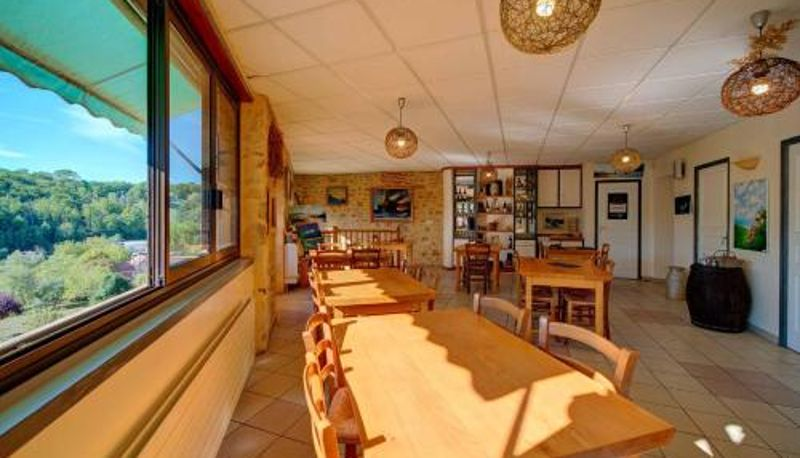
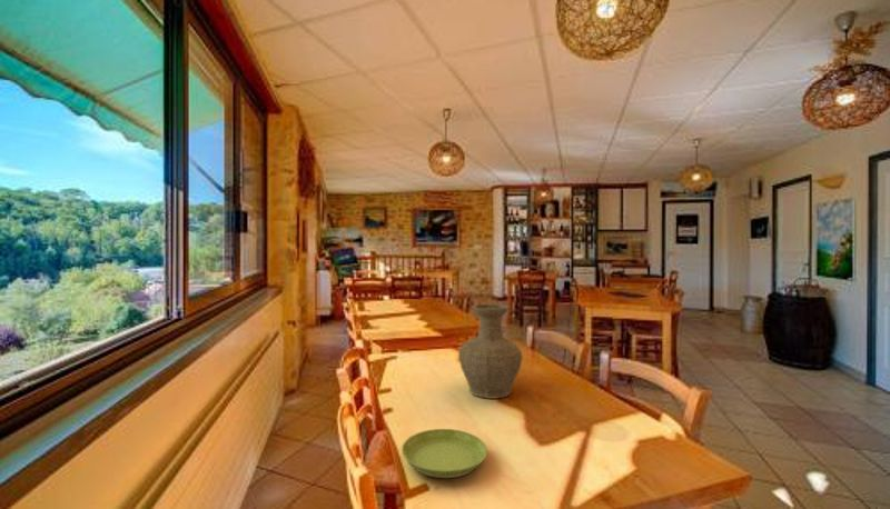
+ vase (490, 348)
+ saucer (444, 453)
